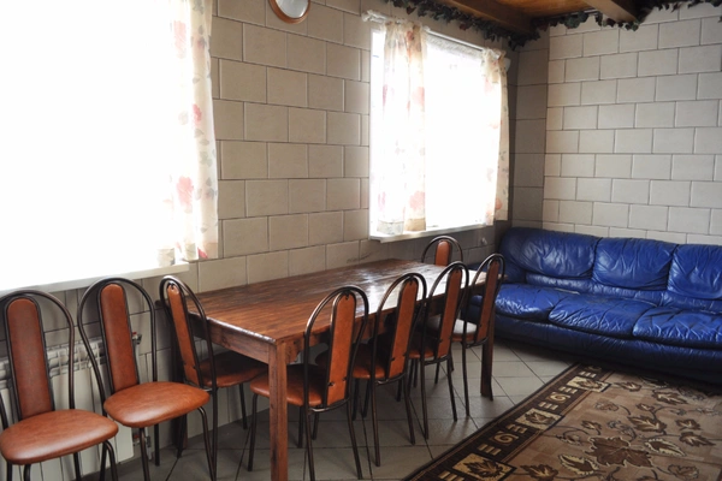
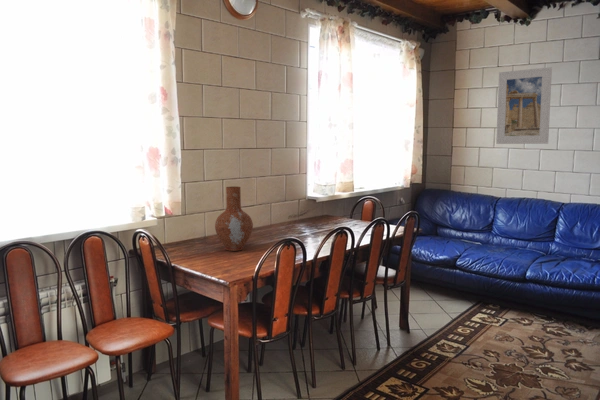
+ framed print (523, 107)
+ vase (233, 218)
